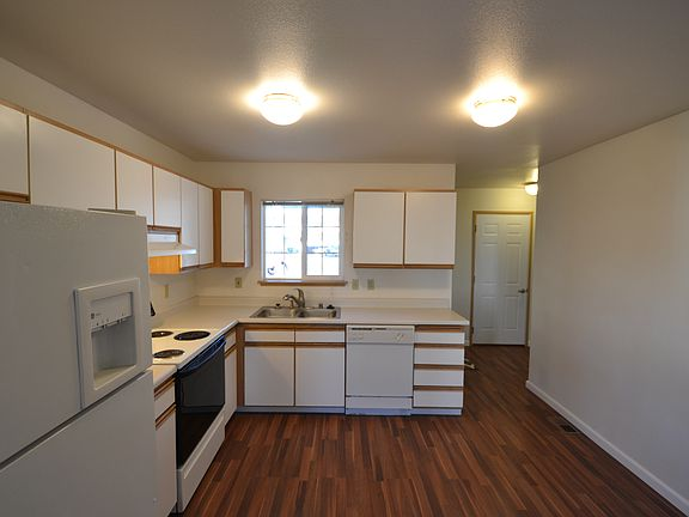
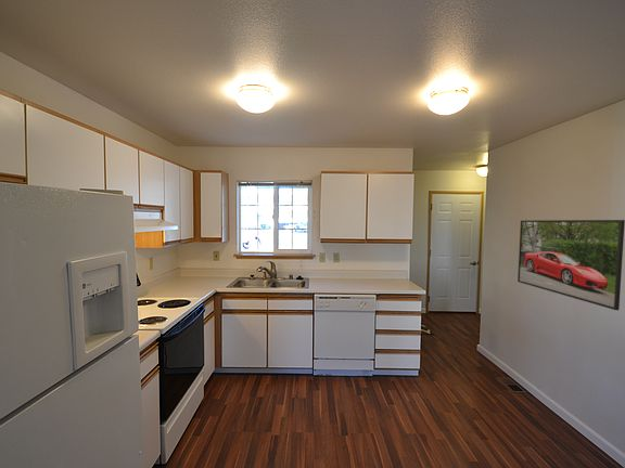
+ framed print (560, 257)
